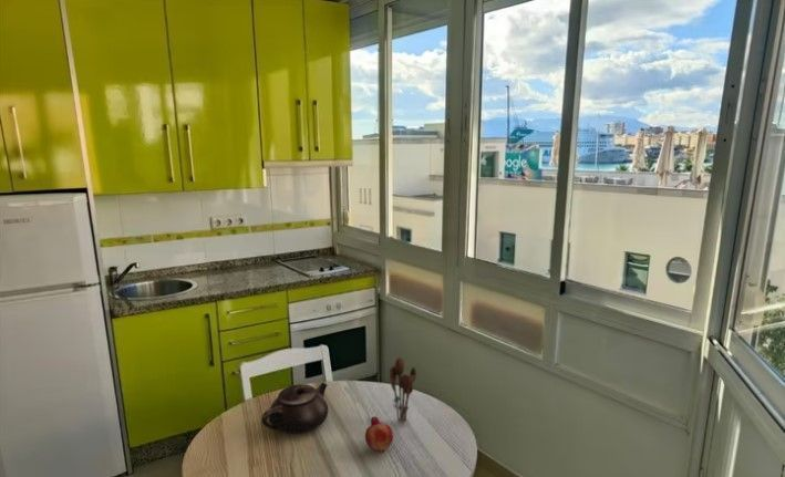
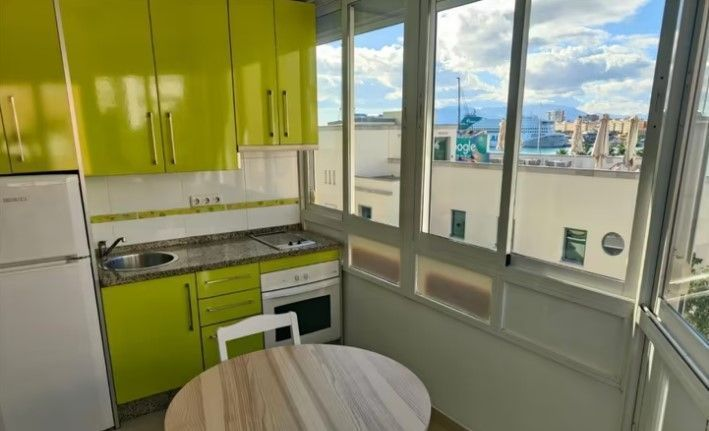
- teapot (296, 404)
- fruit (379, 434)
- utensil holder (402, 392)
